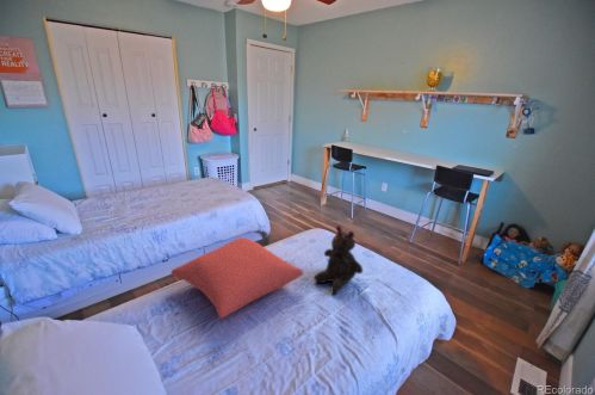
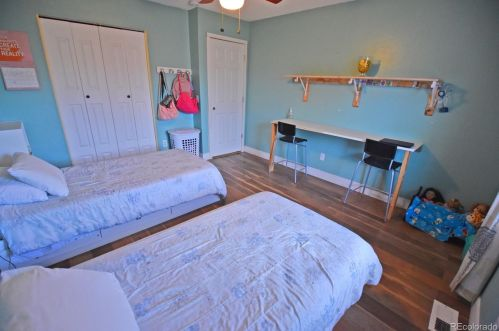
- teddy bear (337, 257)
- cushion (236, 271)
